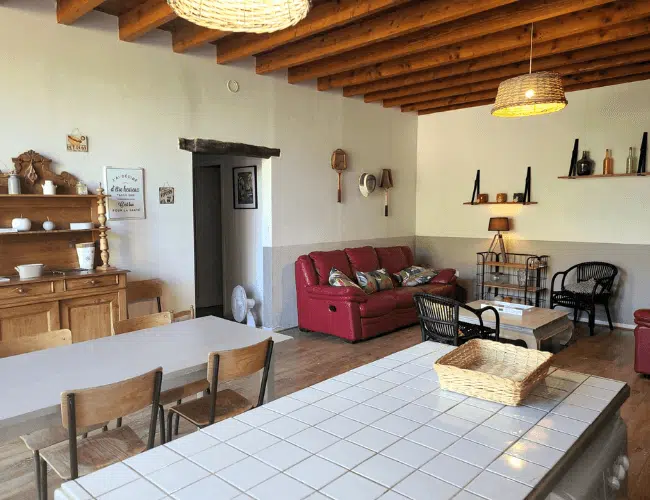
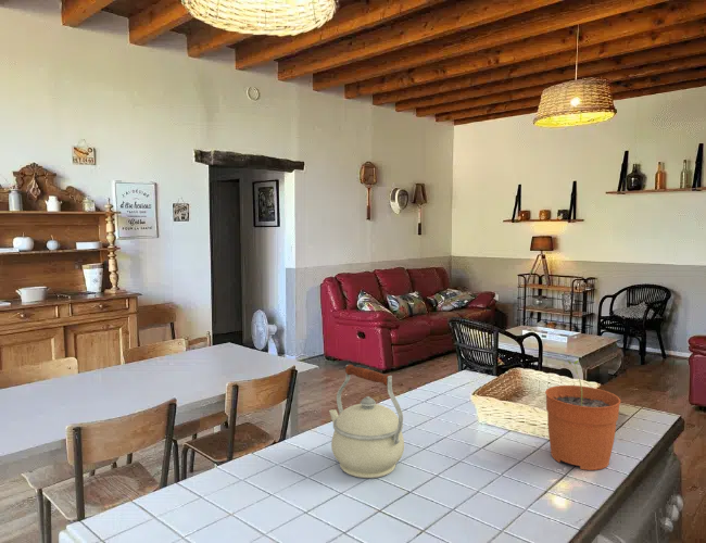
+ kettle (363, 416)
+ plant pot (581, 411)
